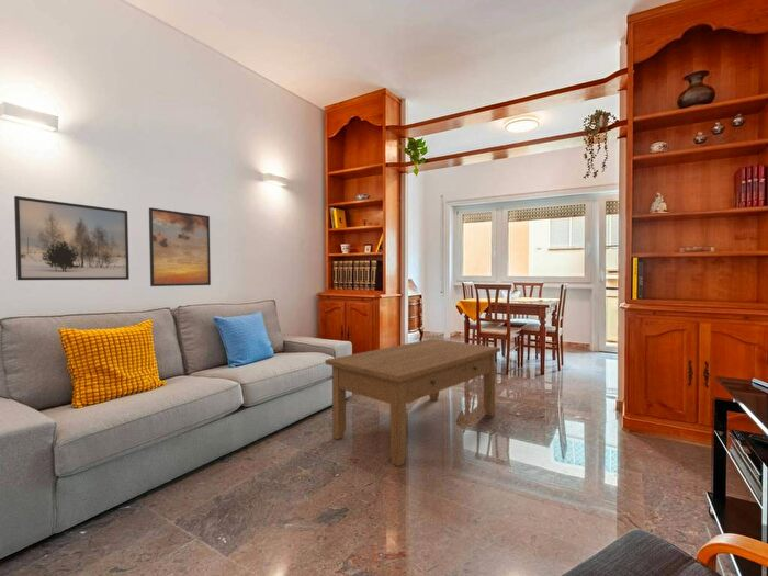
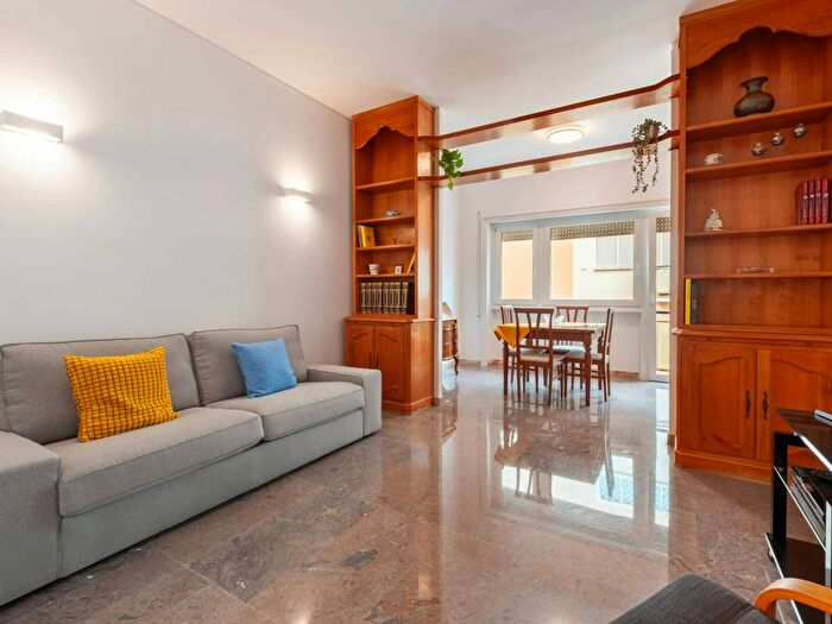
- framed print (77, 241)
- coffee table (419, 388)
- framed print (181, 249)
